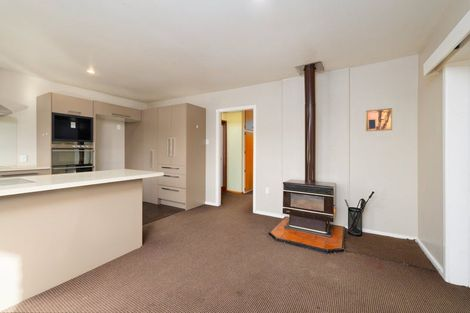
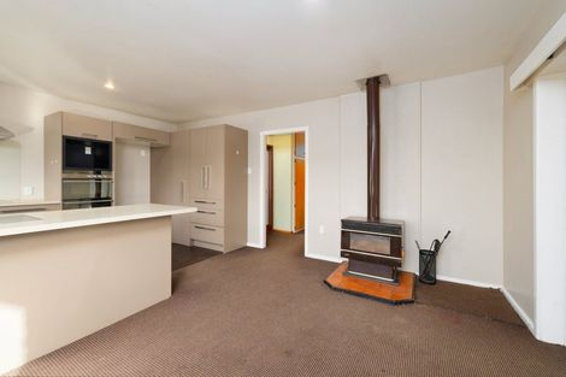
- wall art (378, 120)
